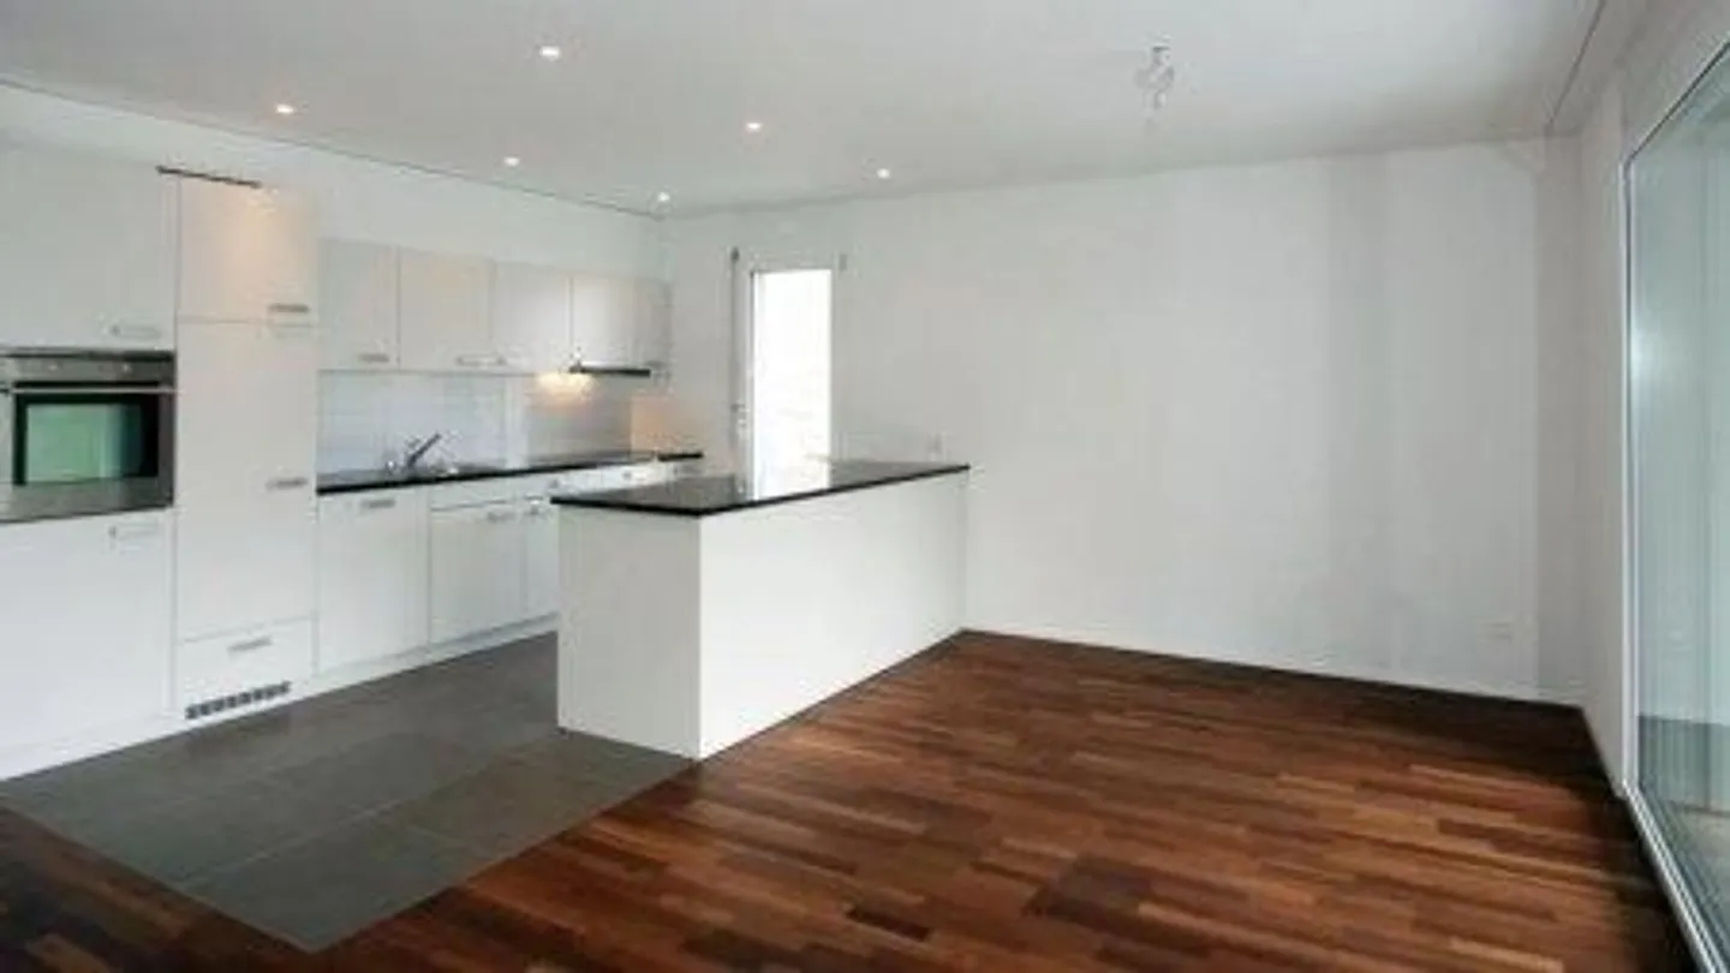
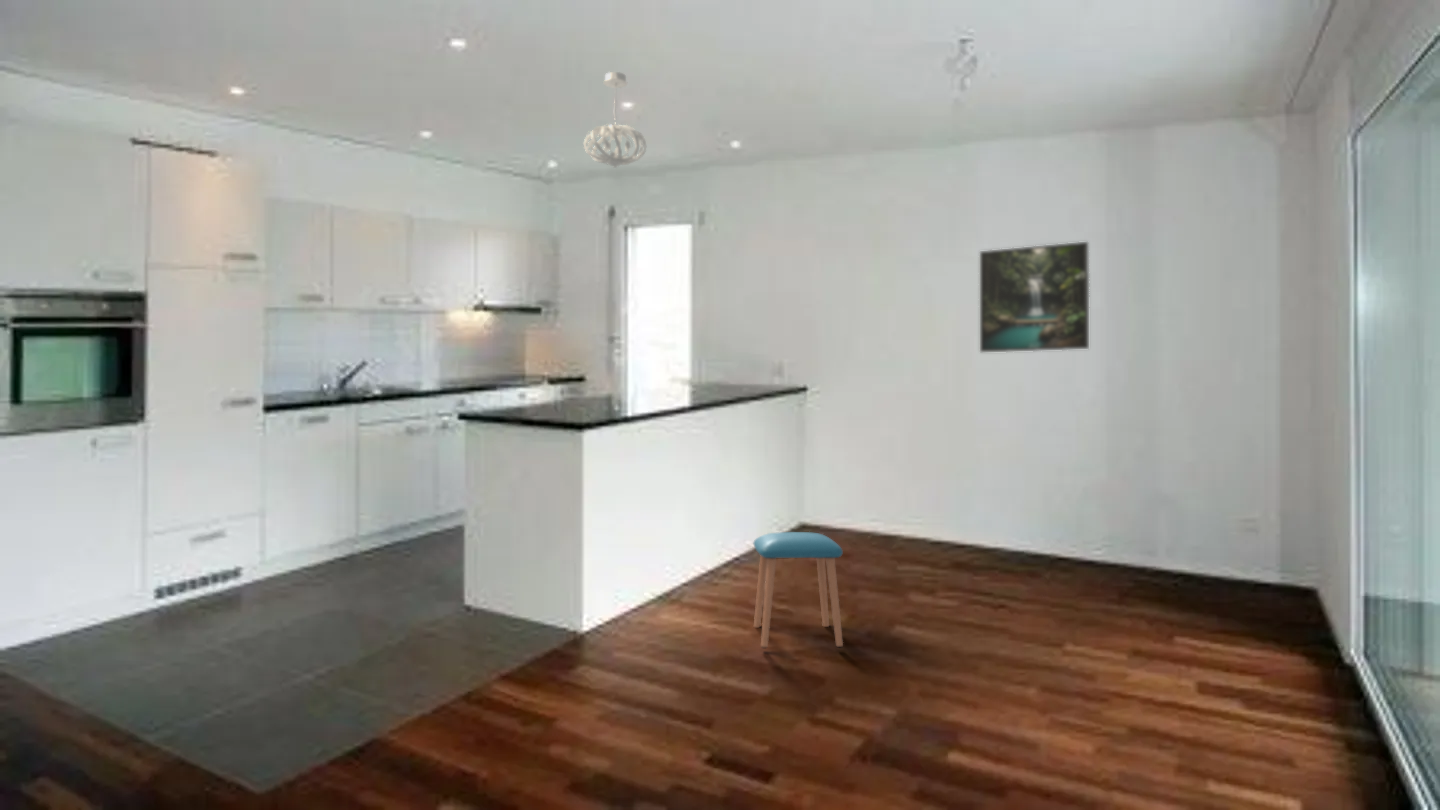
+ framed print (1032, 298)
+ stool (819, 585)
+ pendant light (615, 124)
